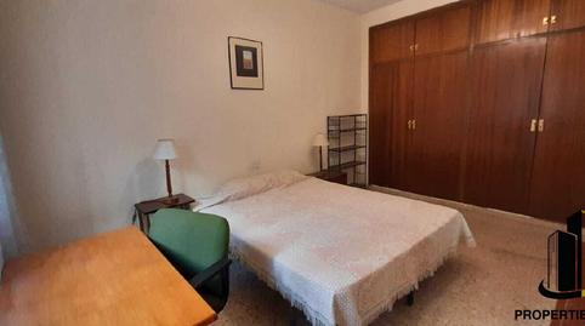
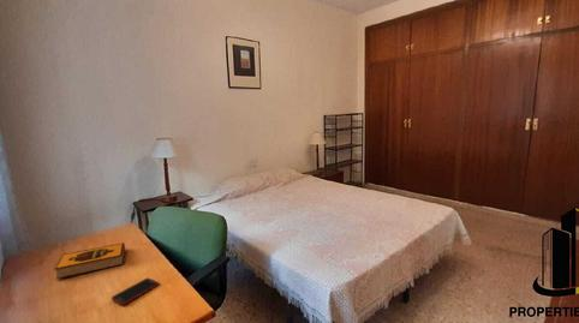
+ hardback book (92, 258)
+ cell phone (136, 291)
